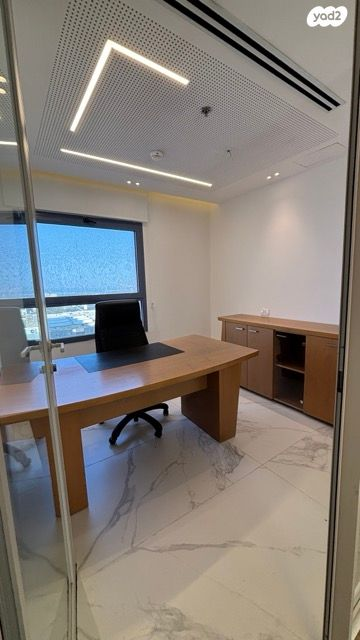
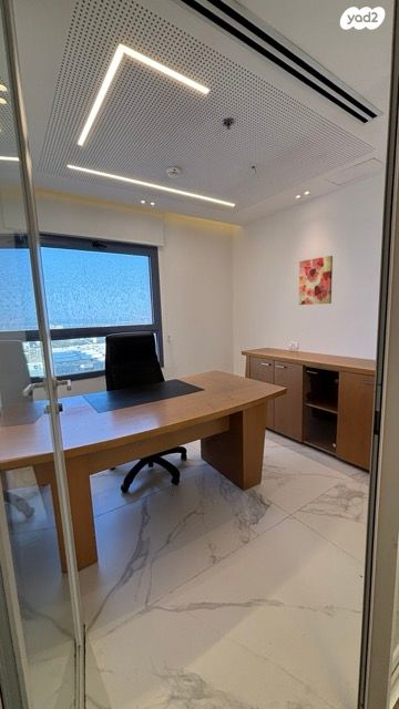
+ wall art (315, 281)
